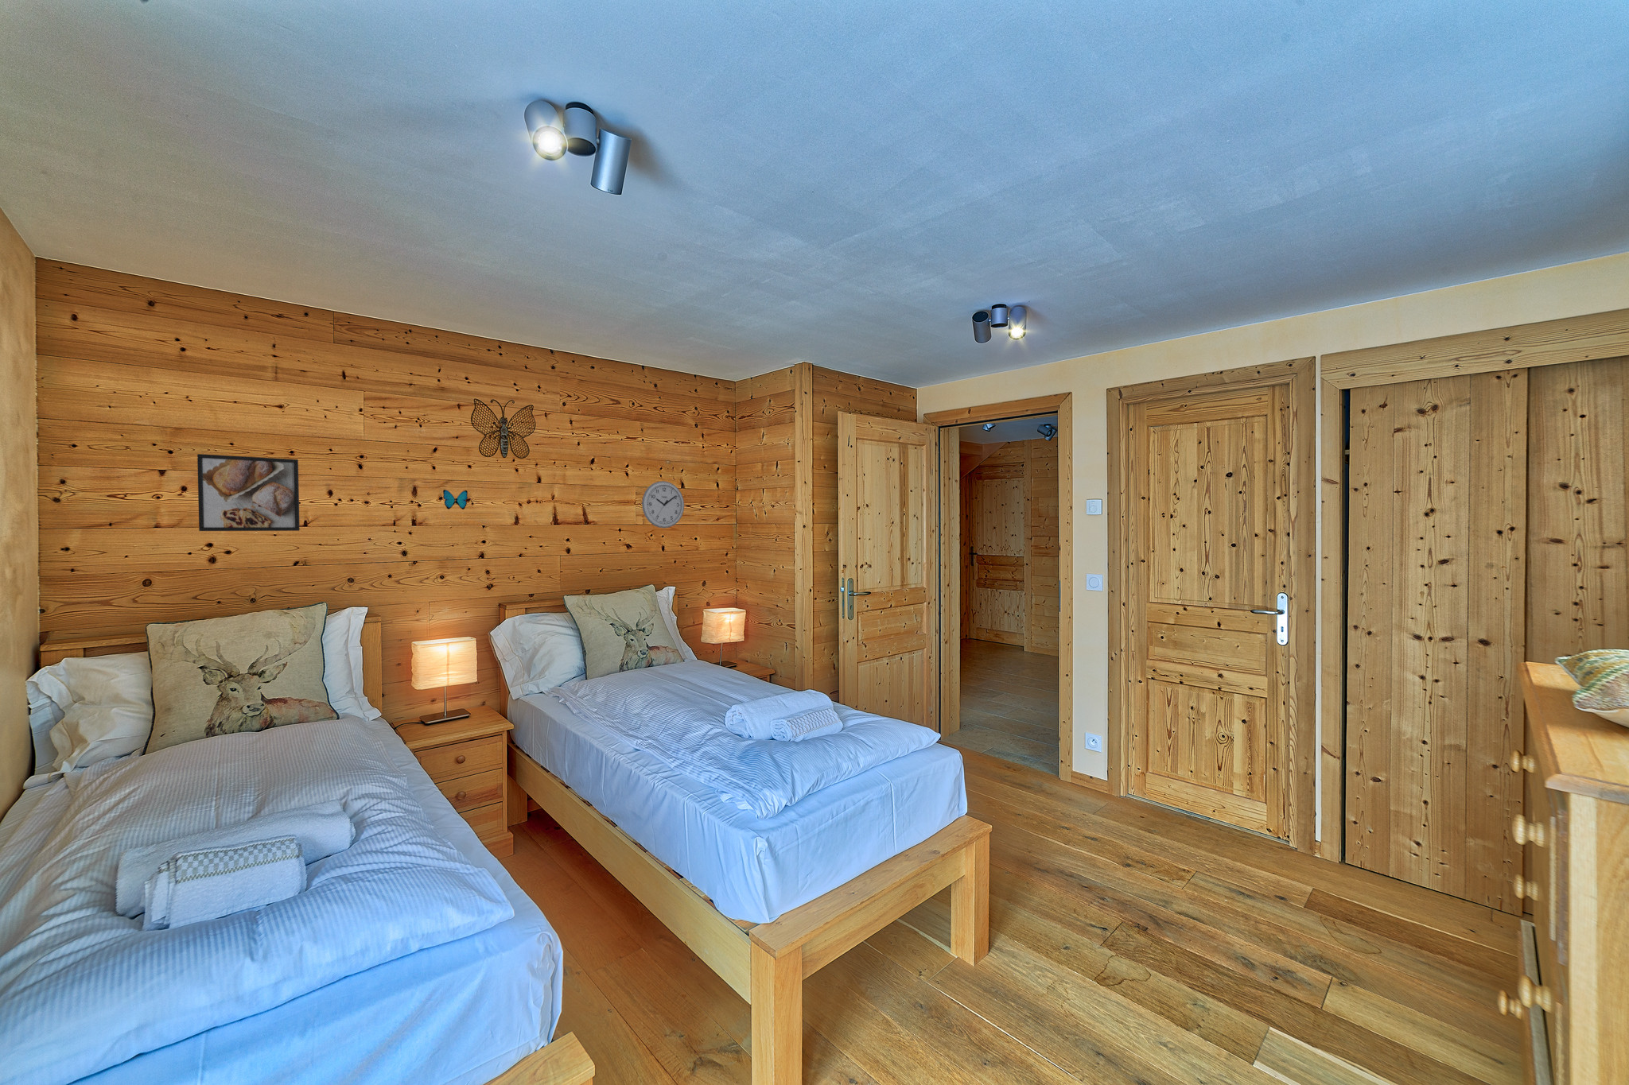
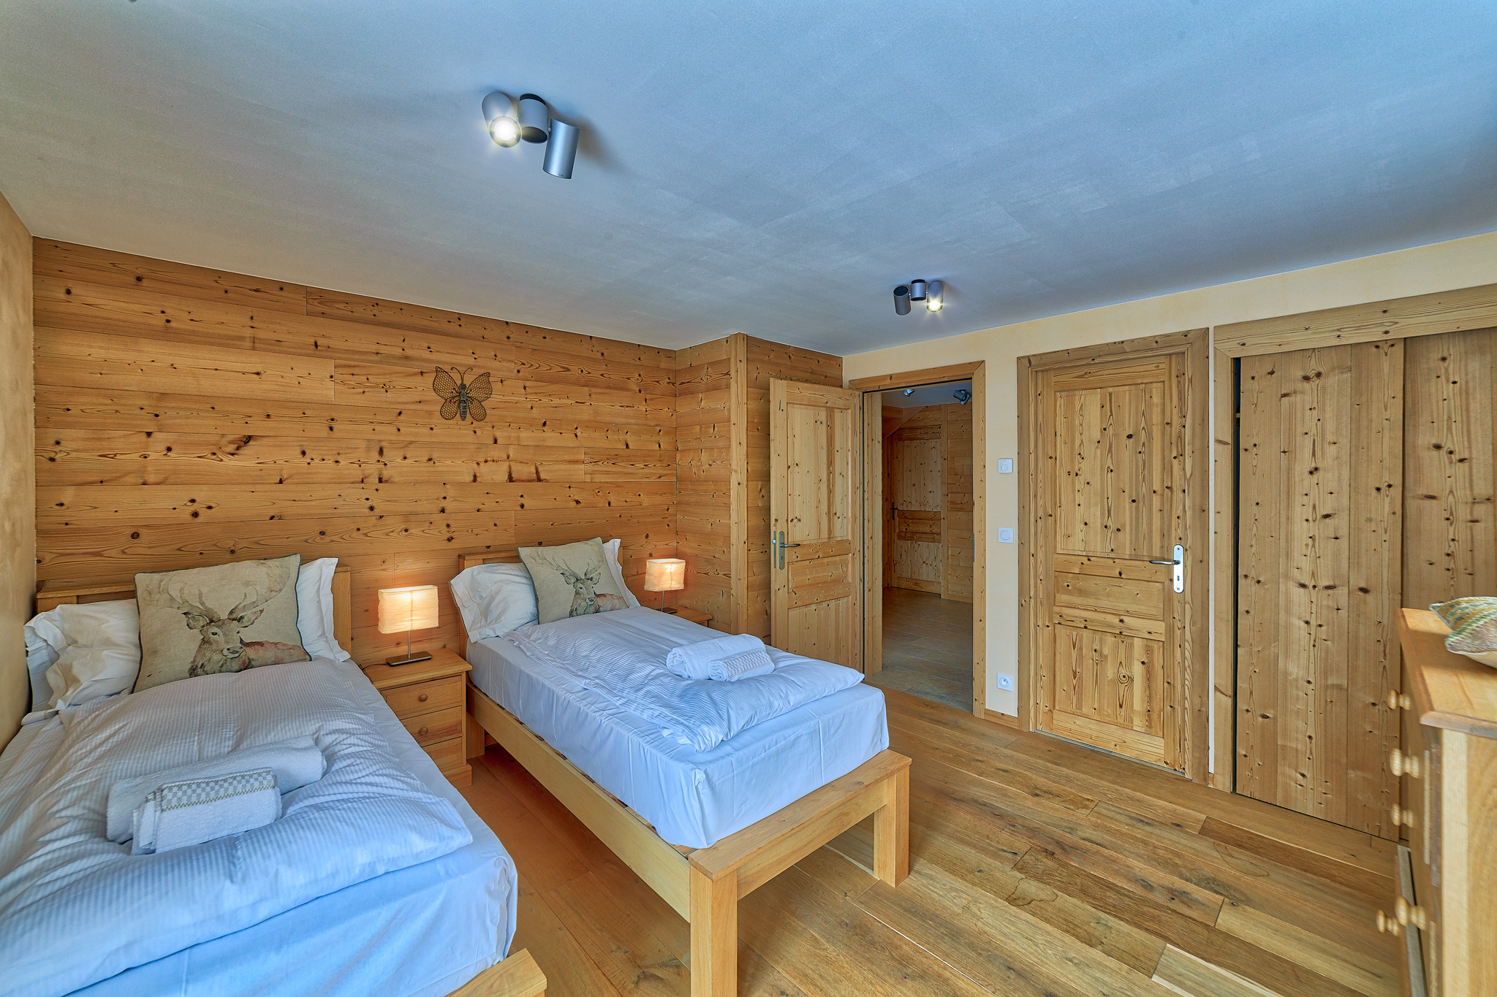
- decorative butterfly (455, 499)
- wall clock (664, 504)
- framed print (249, 494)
